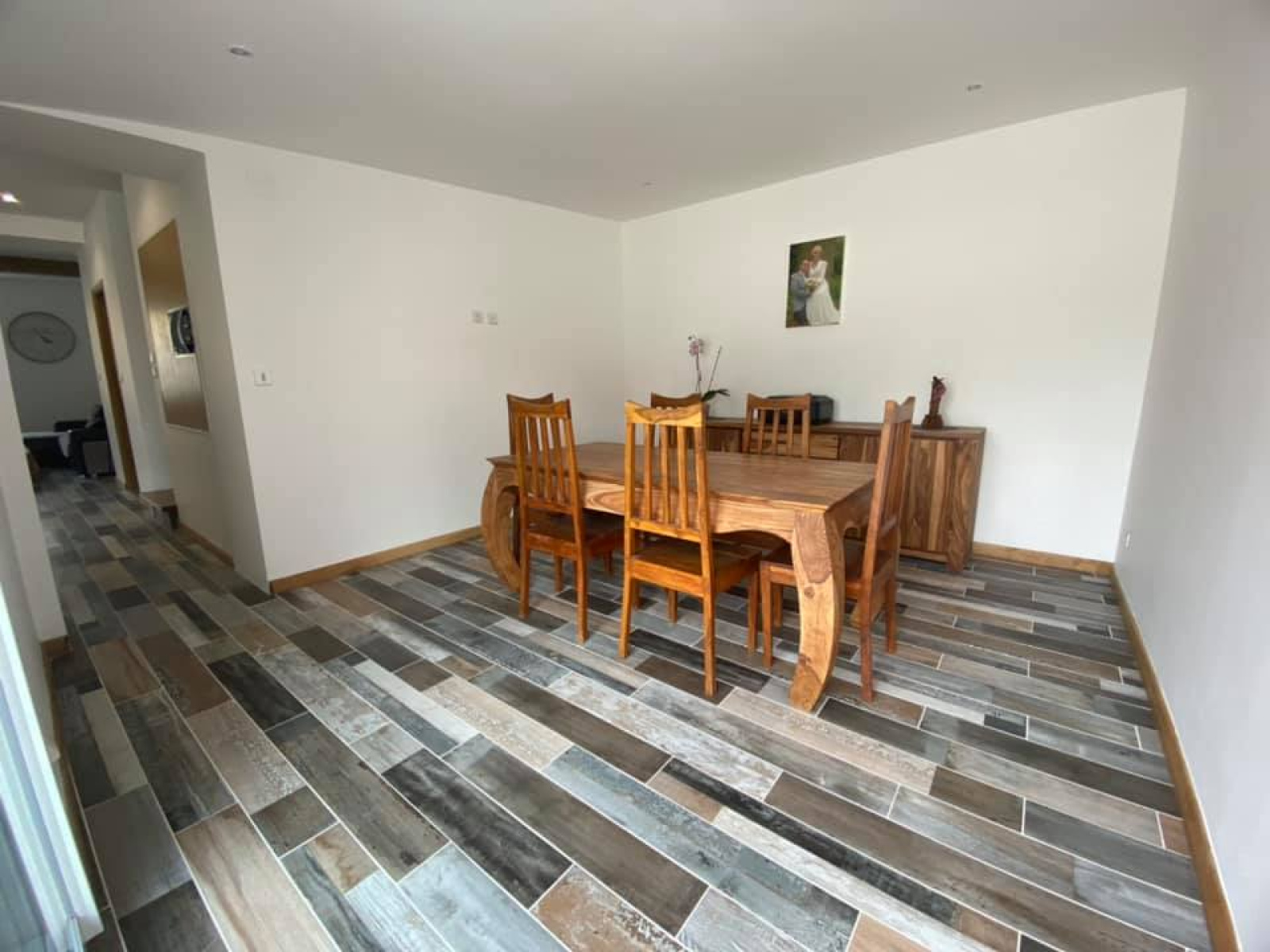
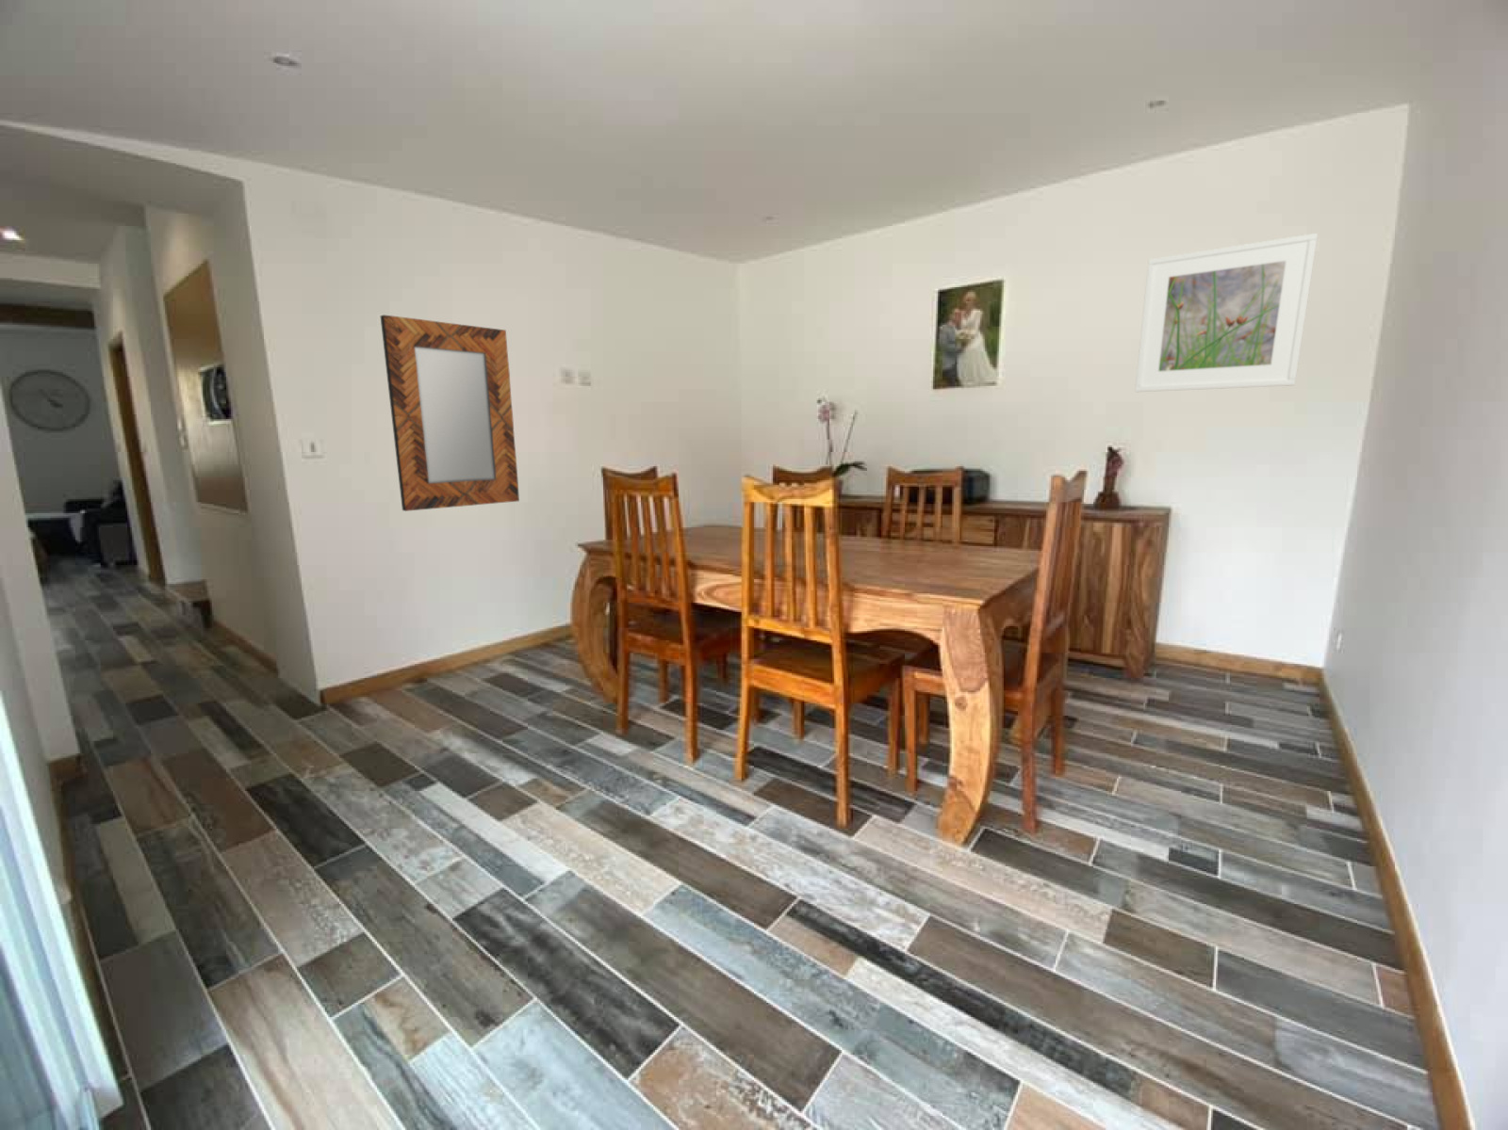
+ home mirror (456, 417)
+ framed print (1218, 319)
